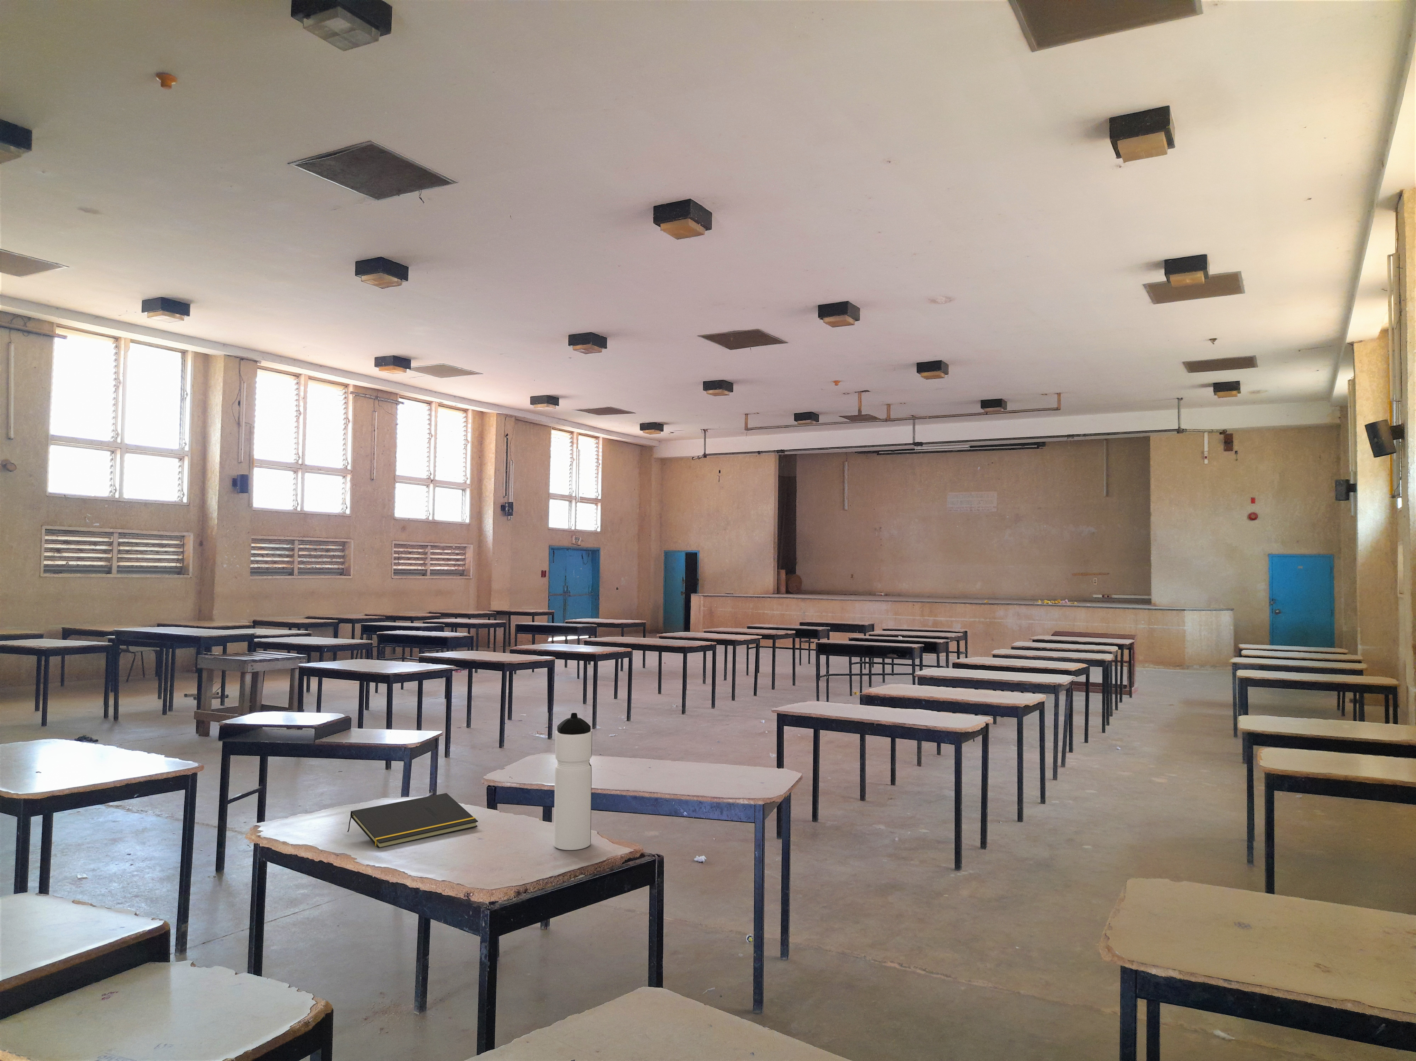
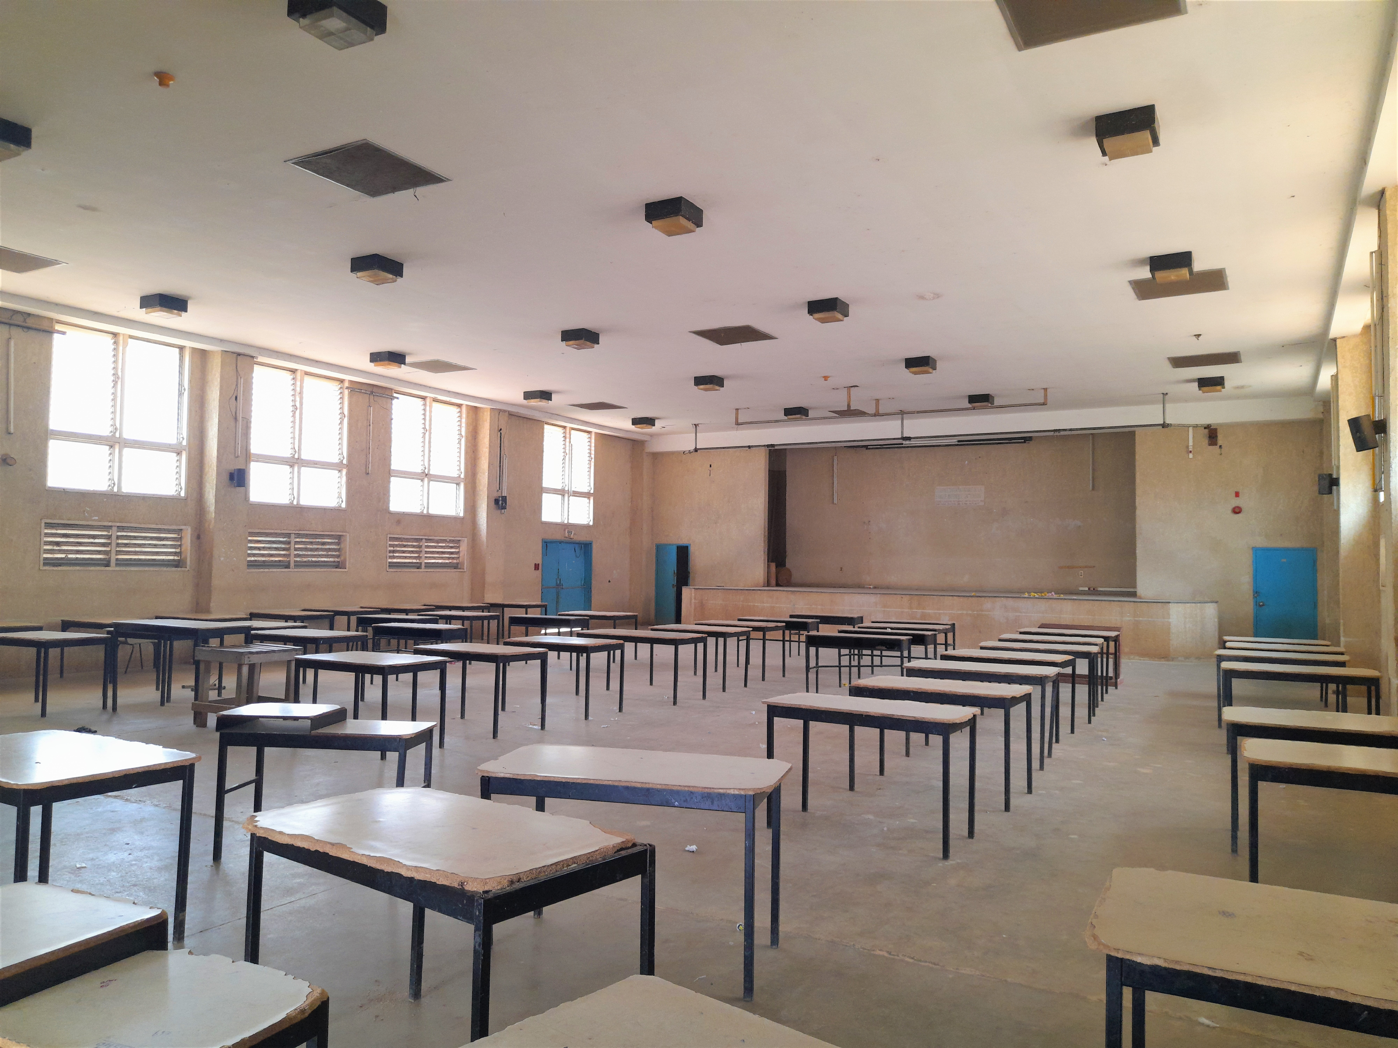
- water bottle (573, 779)
- notepad (415, 818)
